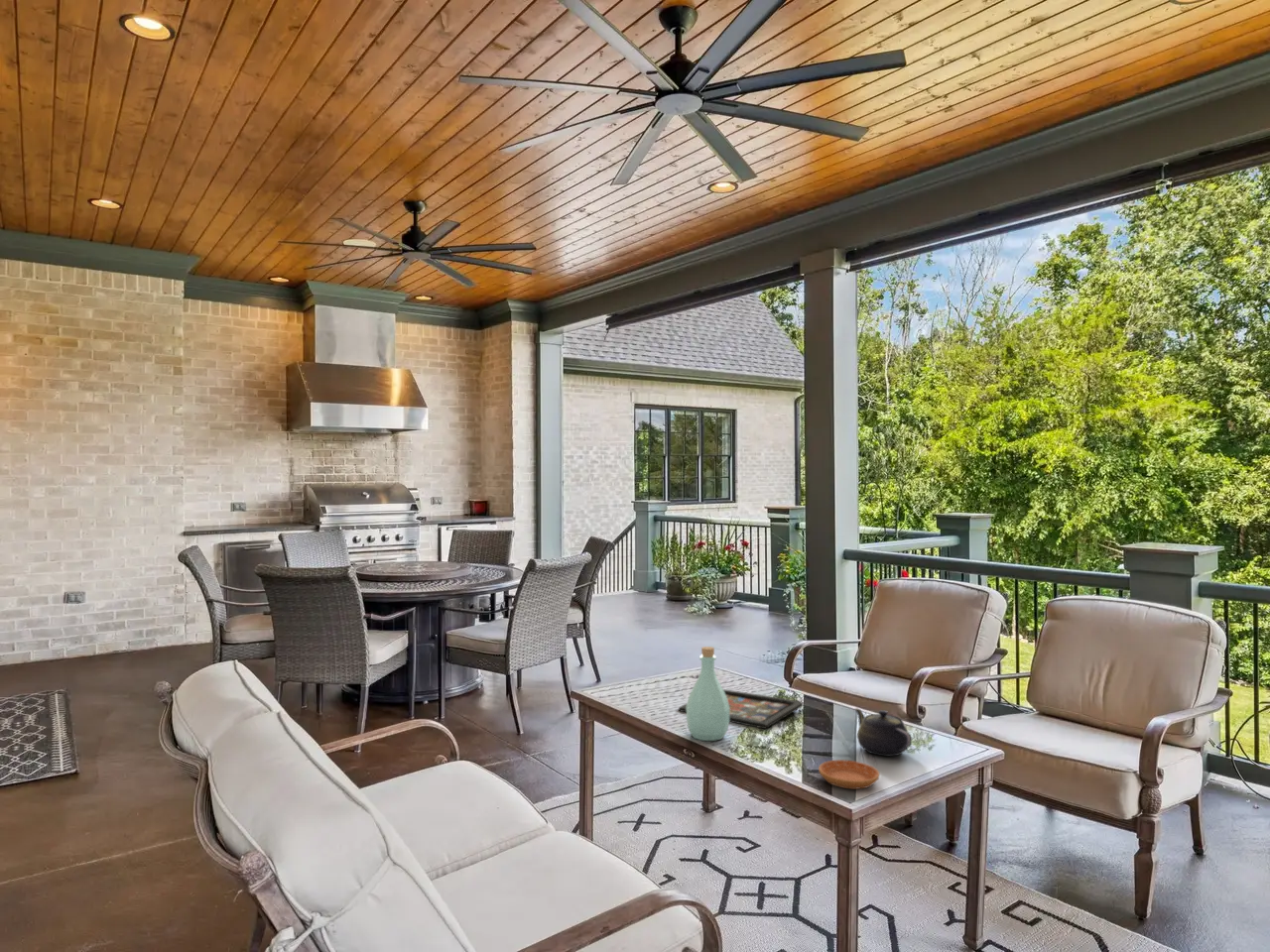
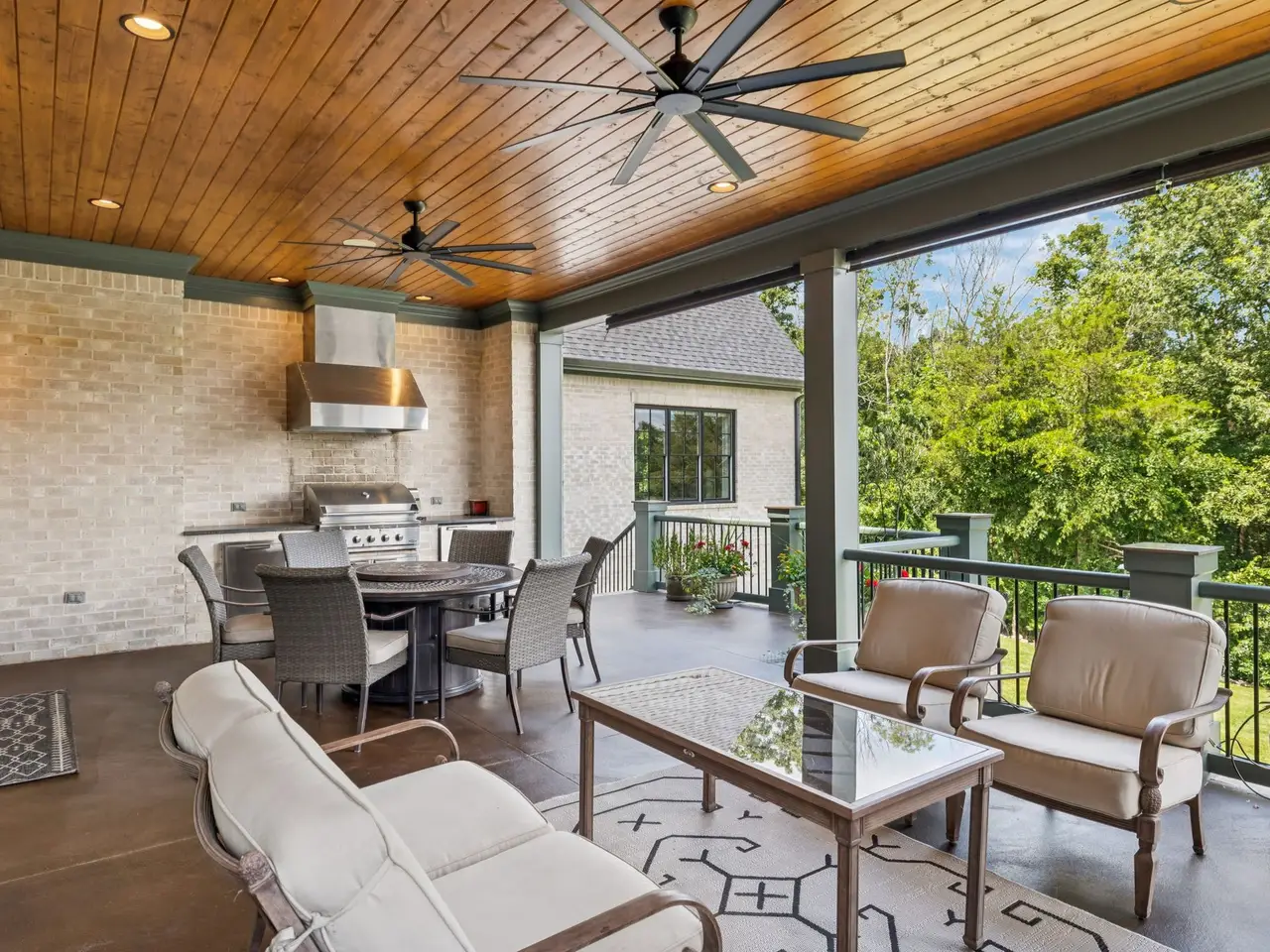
- saucer (848, 774)
- bottle (707, 691)
- decorative tray (740, 706)
- teapot (881, 730)
